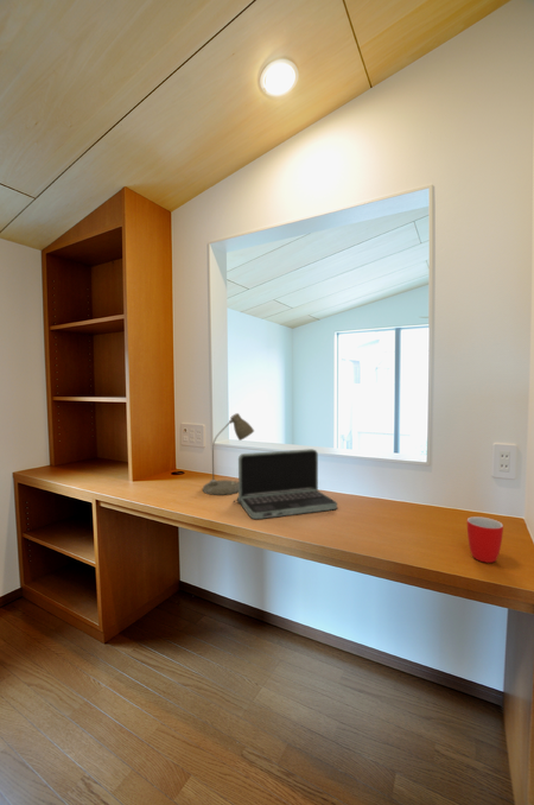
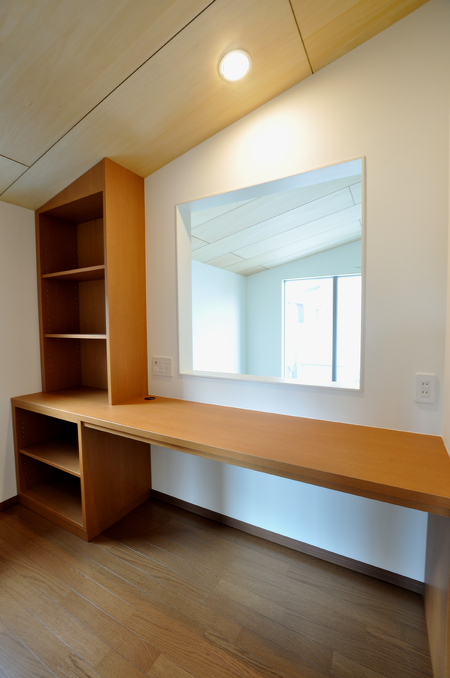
- mug (482, 537)
- laptop (282, 478)
- desk lamp (212, 450)
